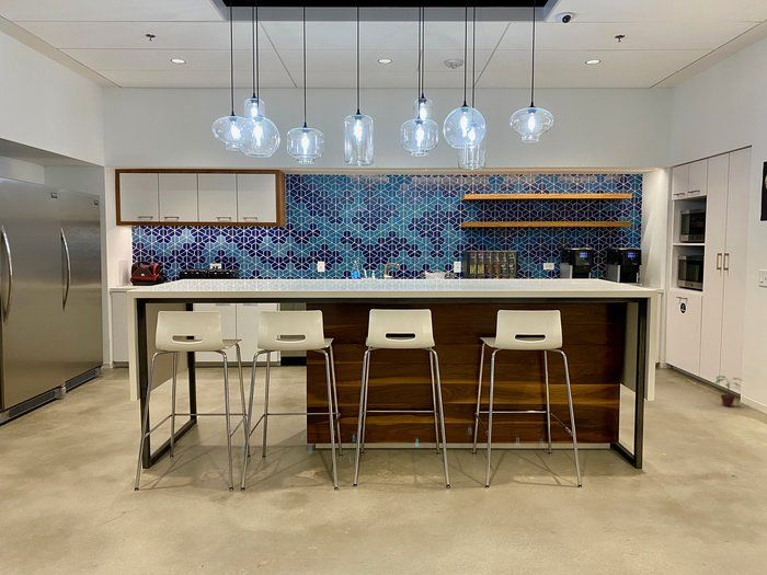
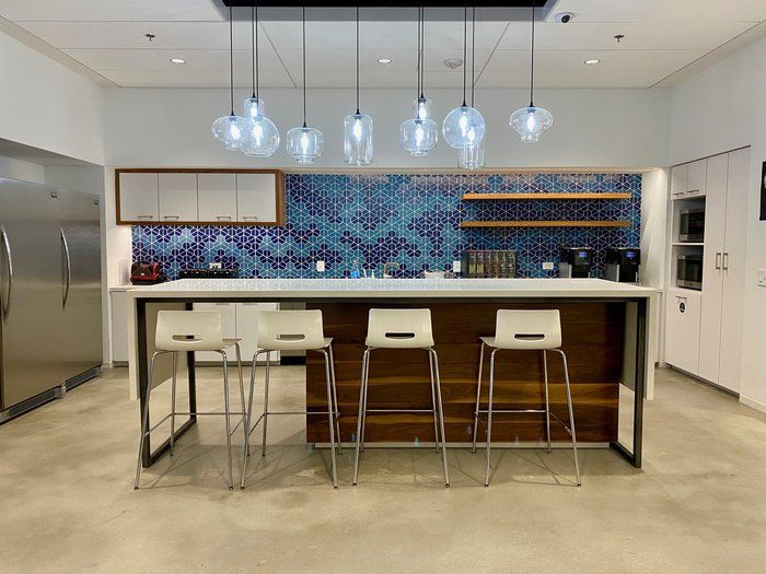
- potted plant (728, 391)
